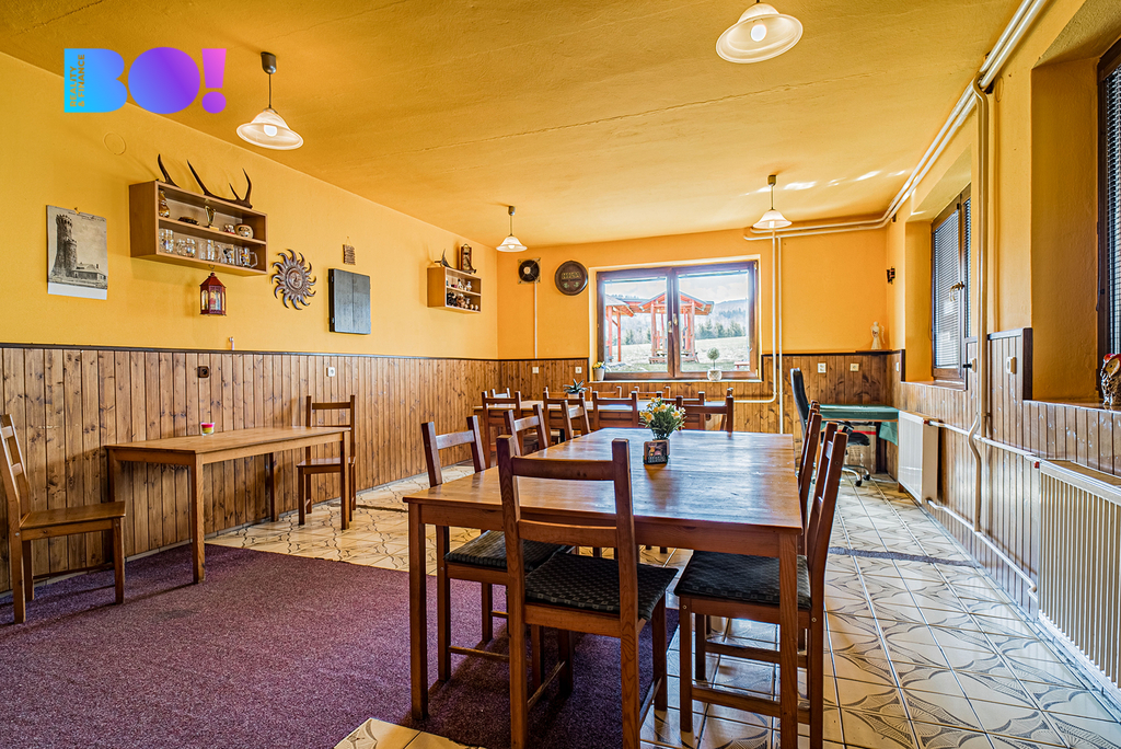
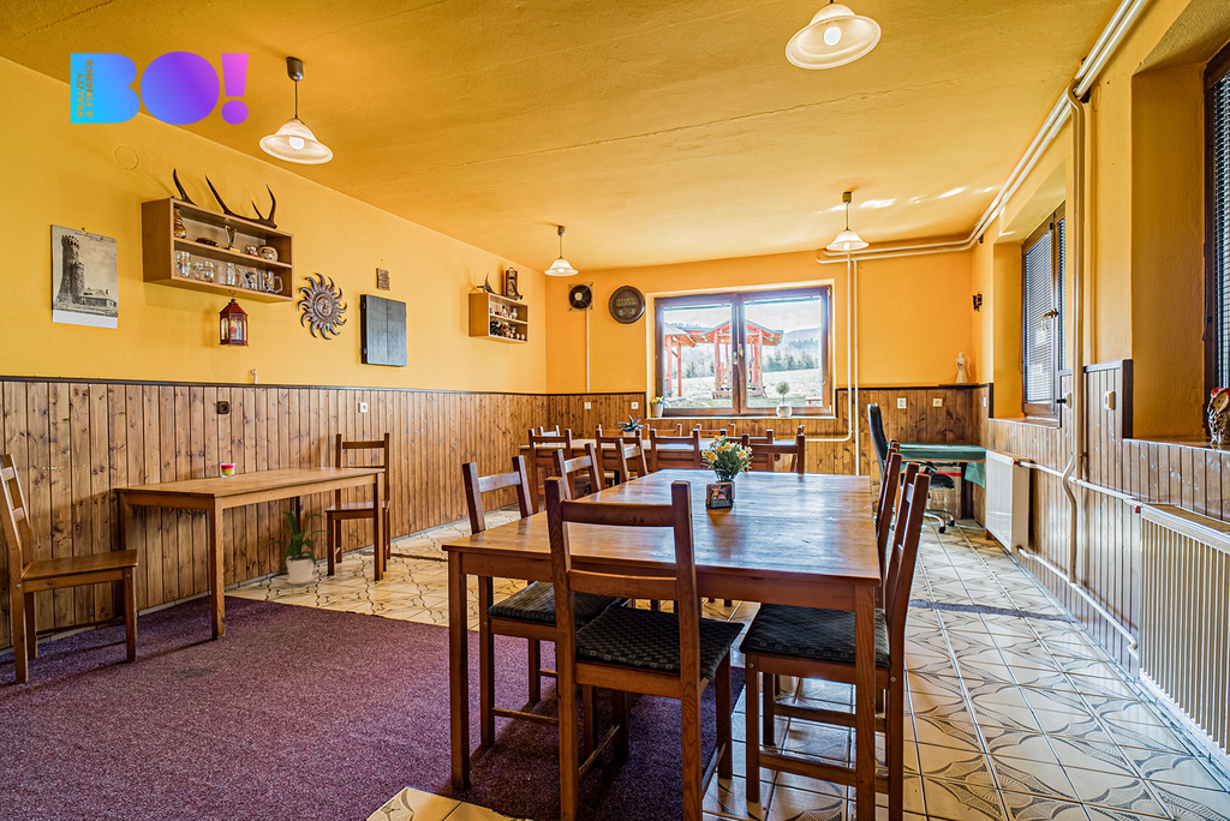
+ house plant (299, 545)
